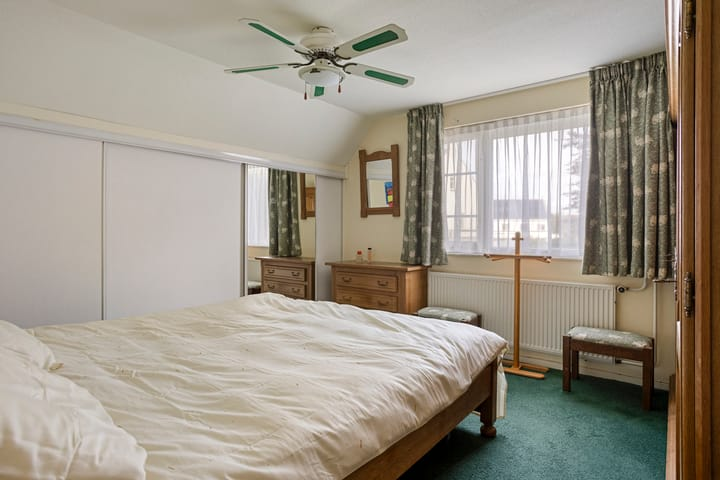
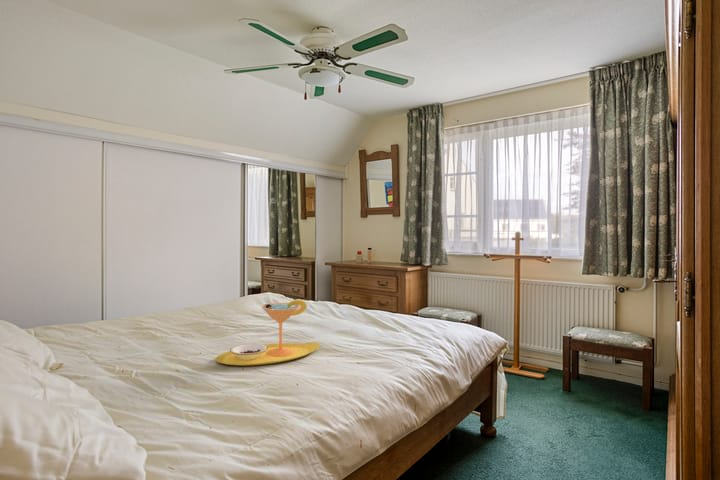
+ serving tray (279, 328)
